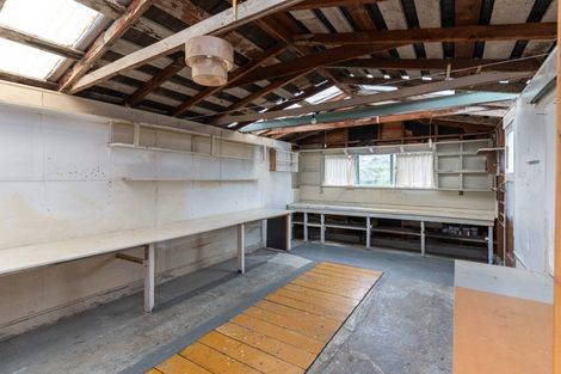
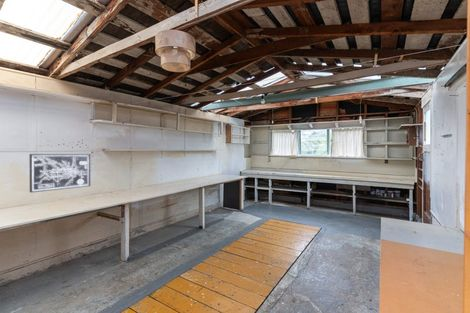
+ wall art (62, 171)
